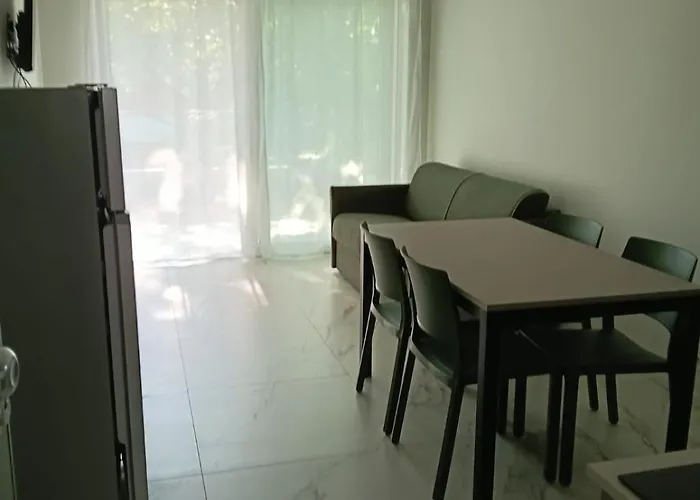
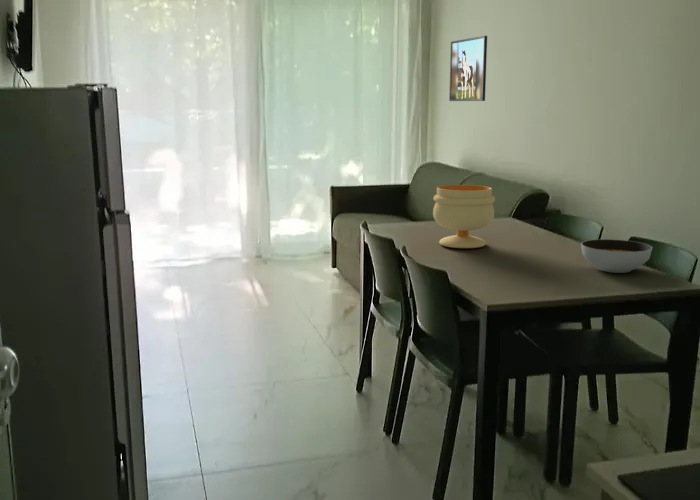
+ footed bowl (463, 216)
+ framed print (467, 70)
+ soup bowl (615, 257)
